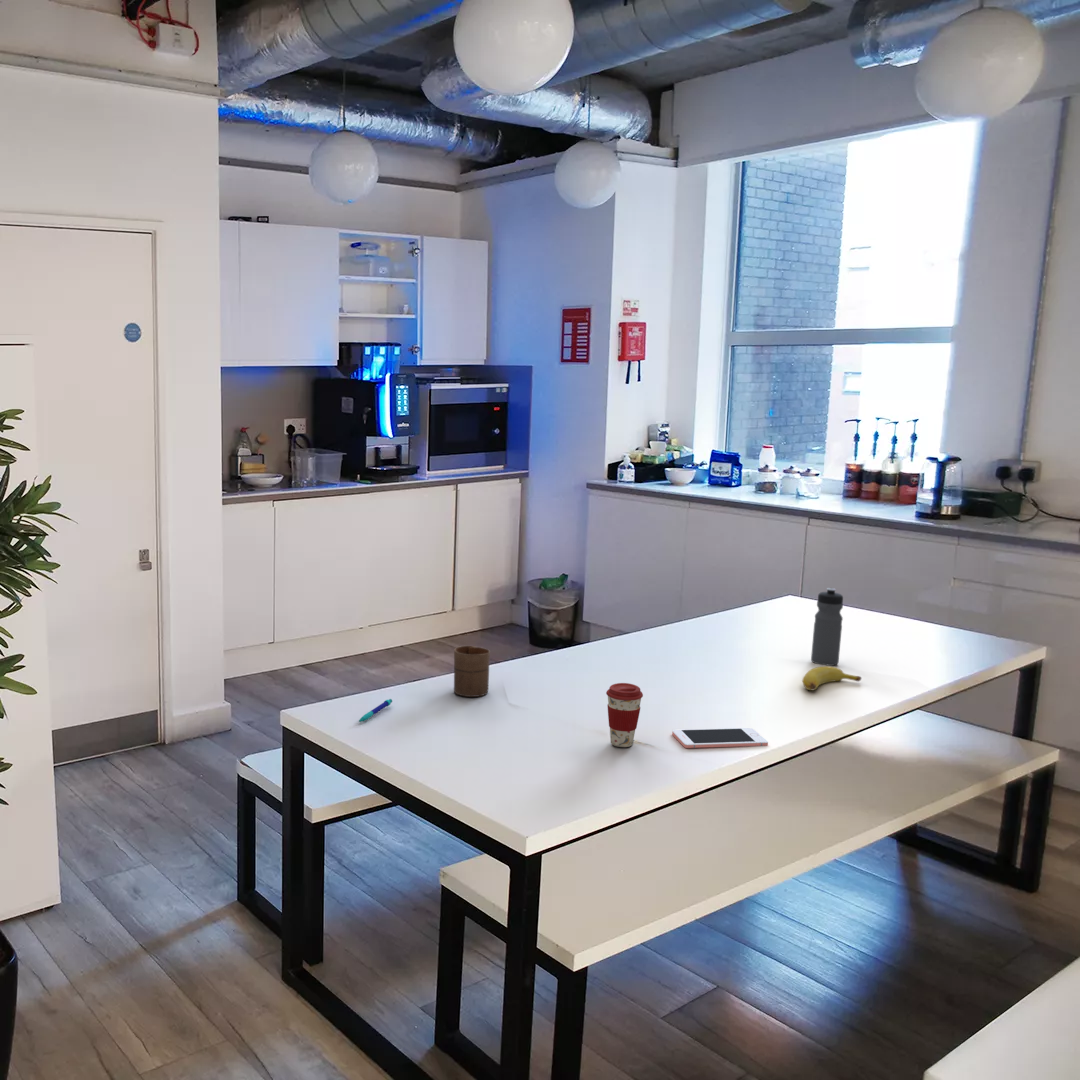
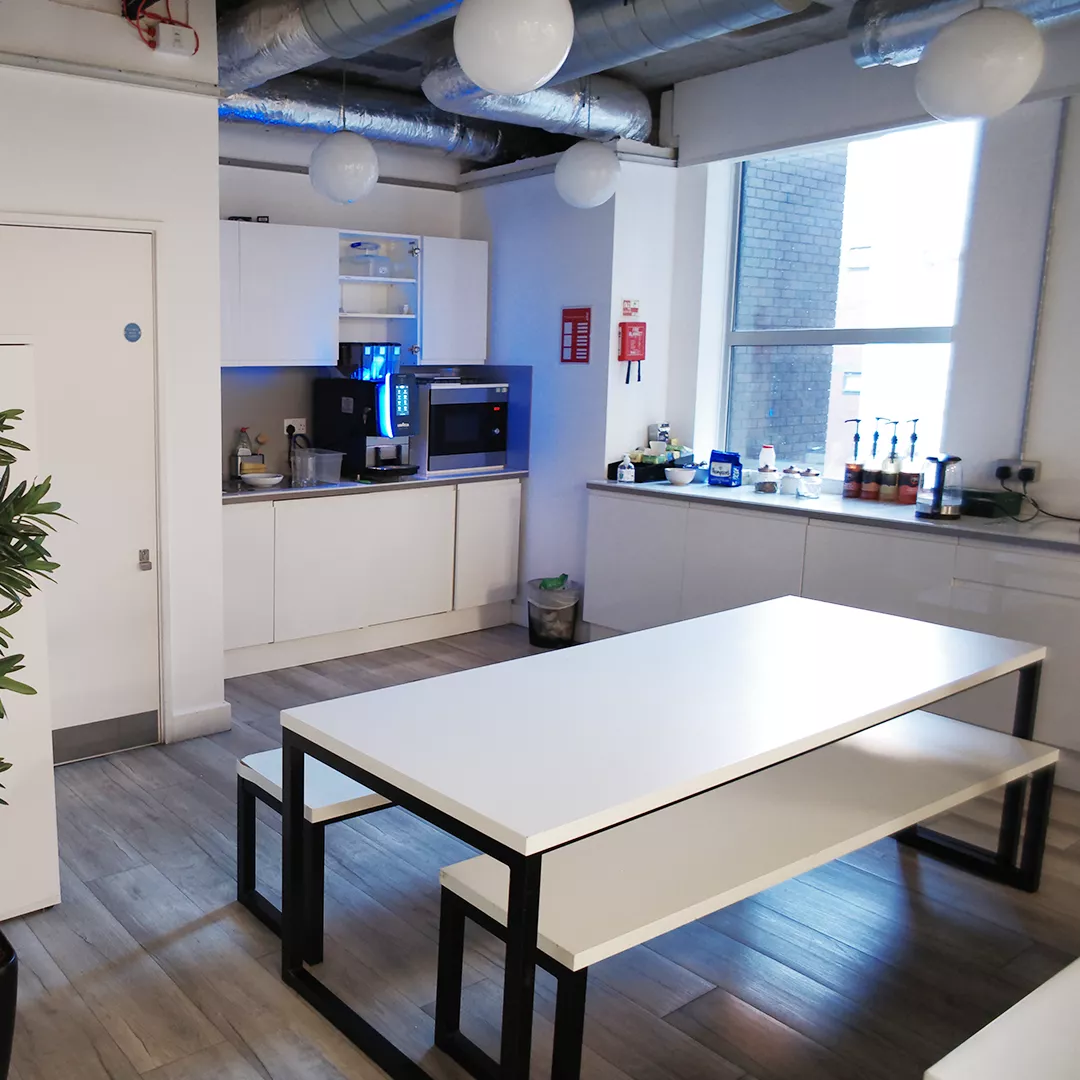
- cup (471, 670)
- water bottle (827, 625)
- banana (827, 679)
- coffee cup (623, 715)
- pen (374, 710)
- cell phone (719, 737)
